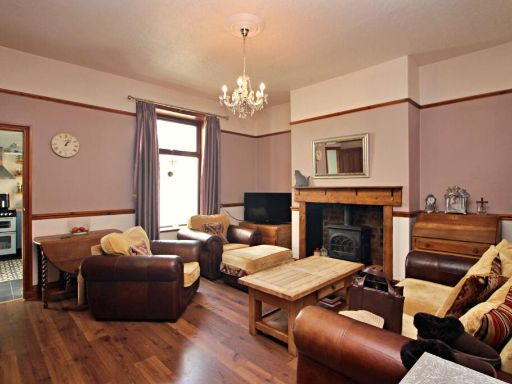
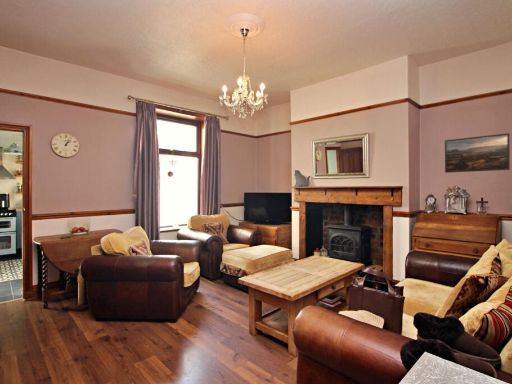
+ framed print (475, 154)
